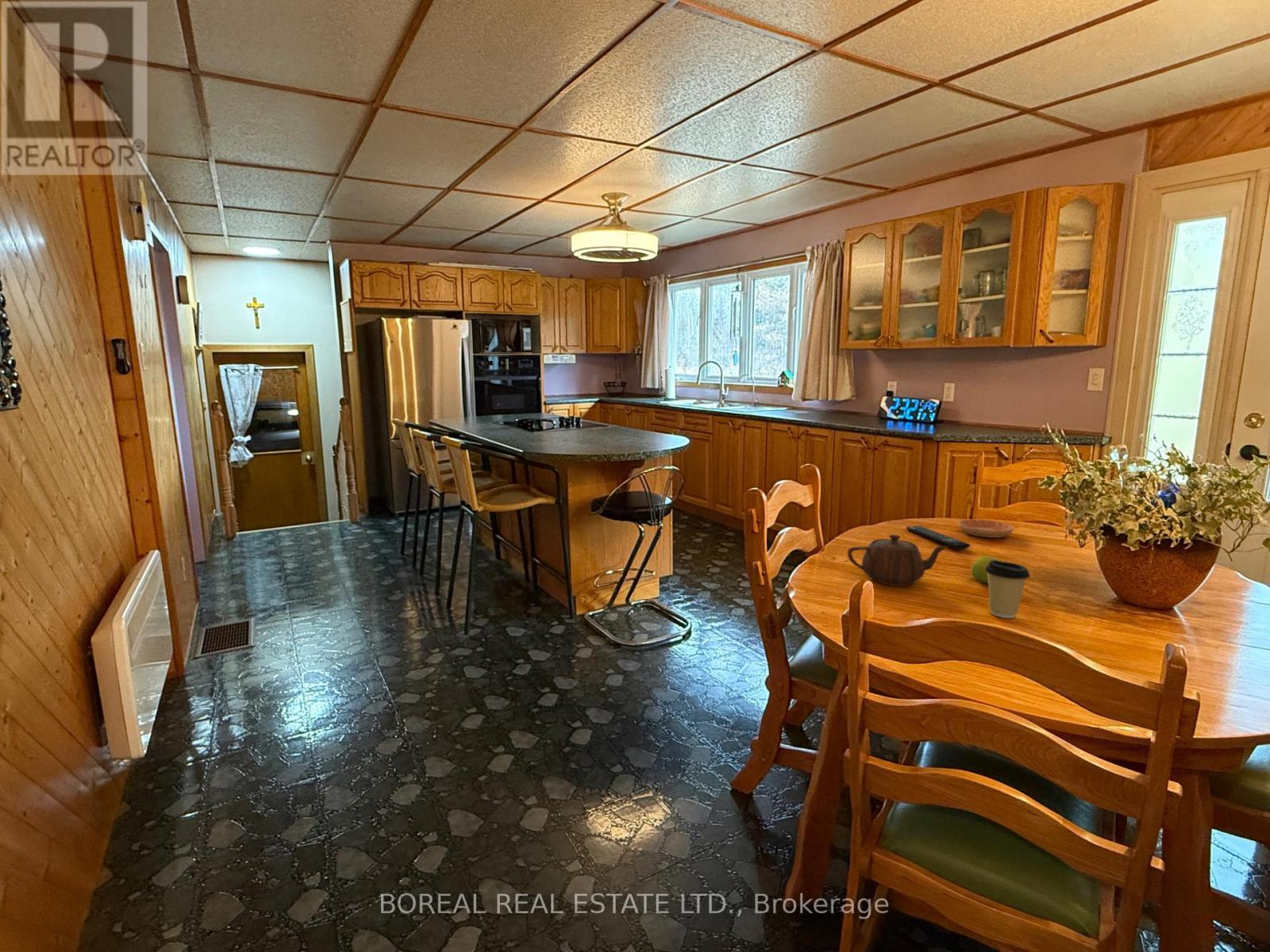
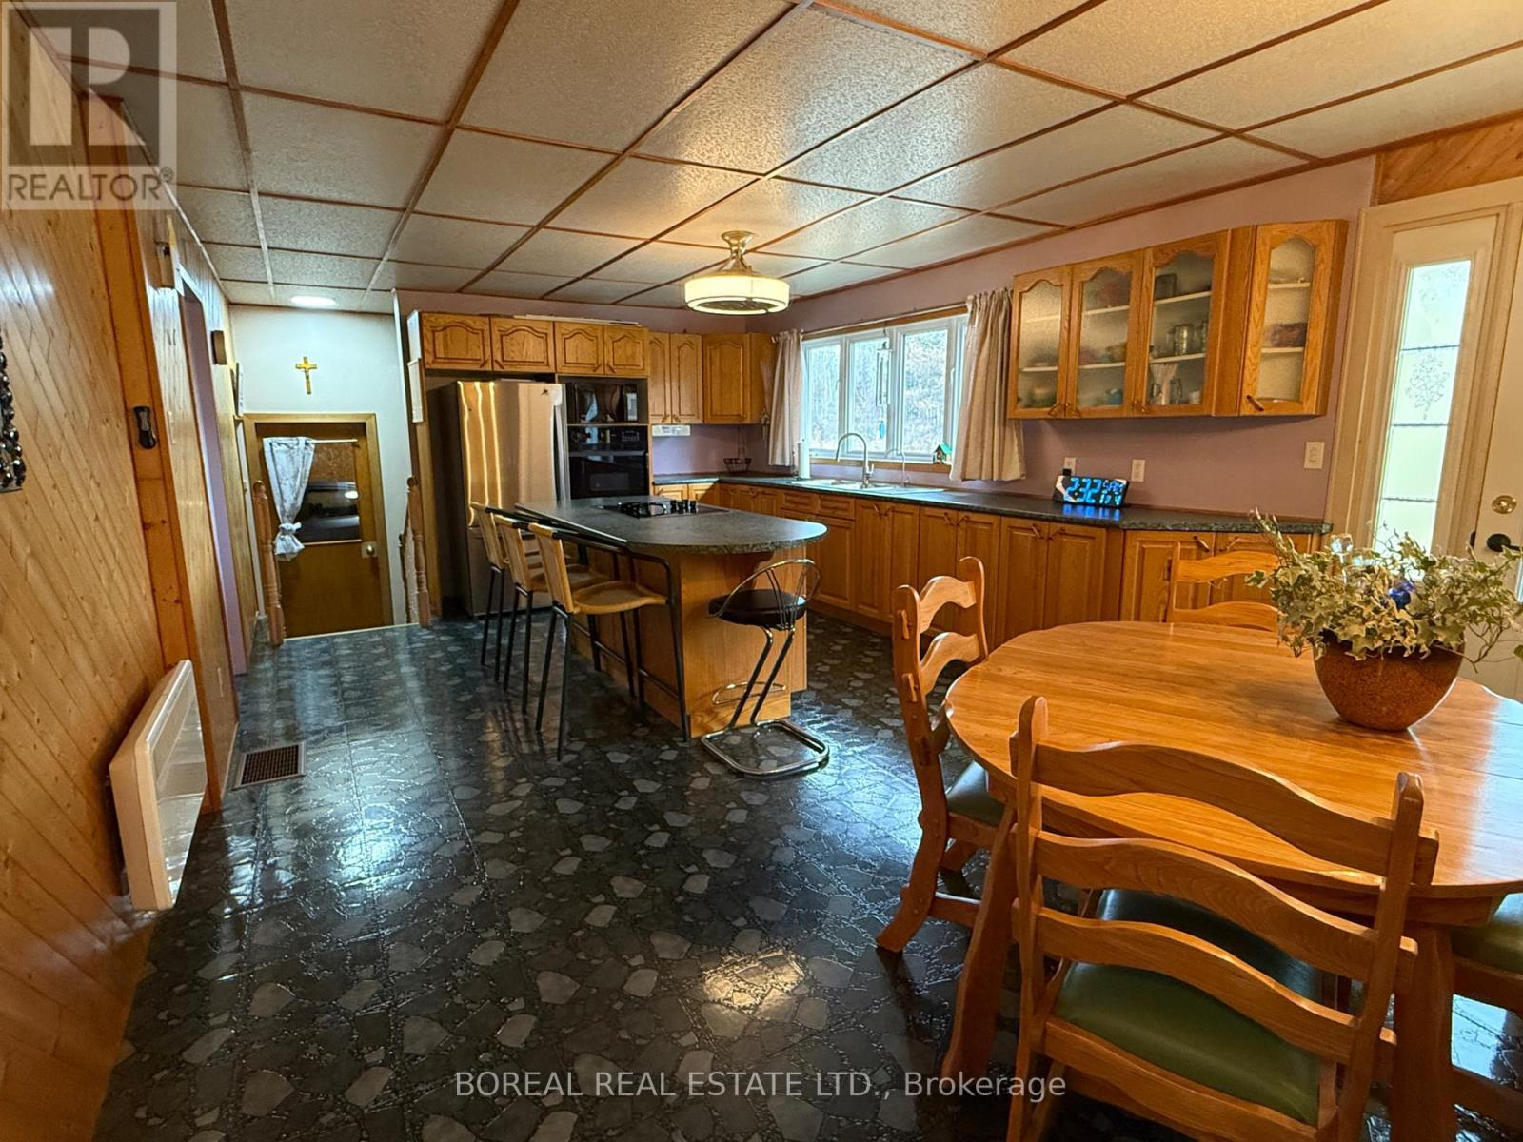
- remote control (935, 536)
- teapot (896, 557)
- fruit (985, 567)
- coffee cup (1005, 589)
- saucer (985, 528)
